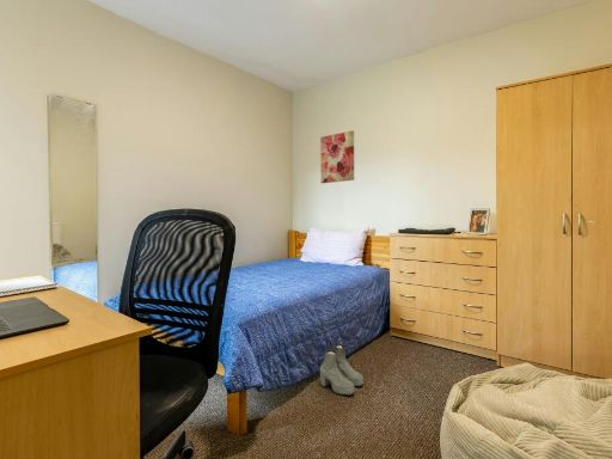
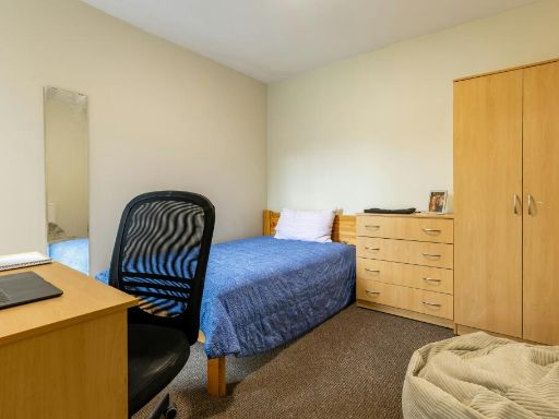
- wall art (336, 158)
- boots (341, 367)
